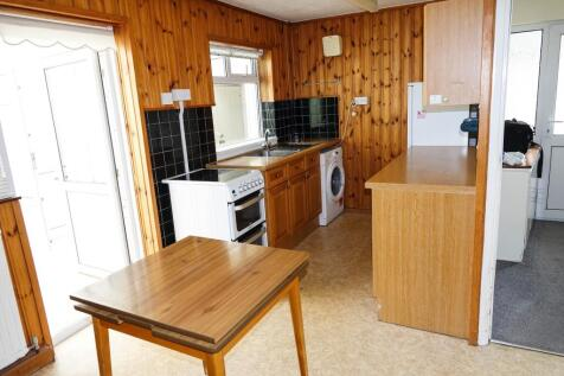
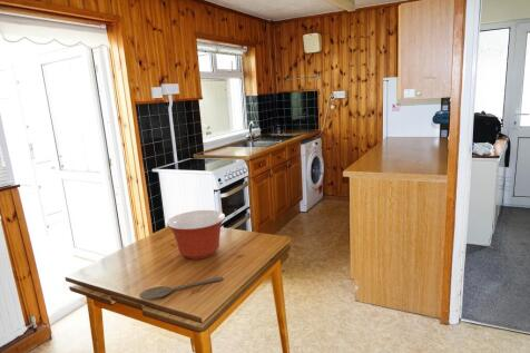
+ wooden spoon (183, 286)
+ mixing bowl (197, 236)
